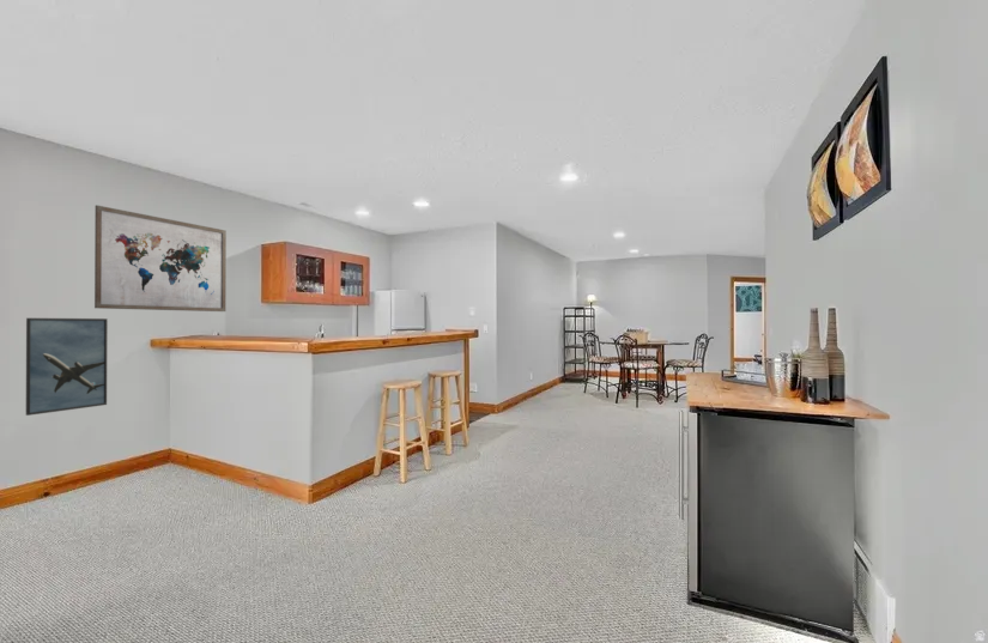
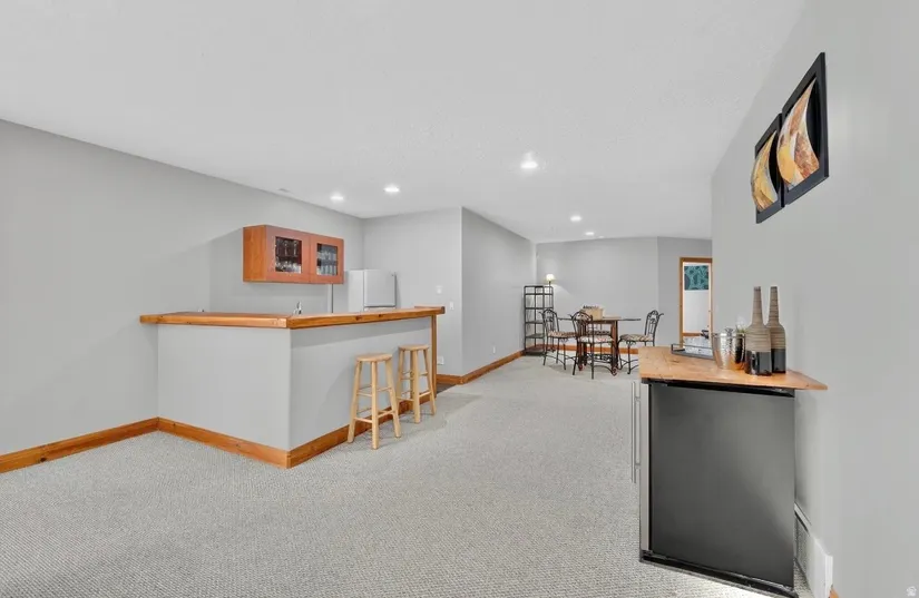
- wall art (168, 265)
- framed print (68, 364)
